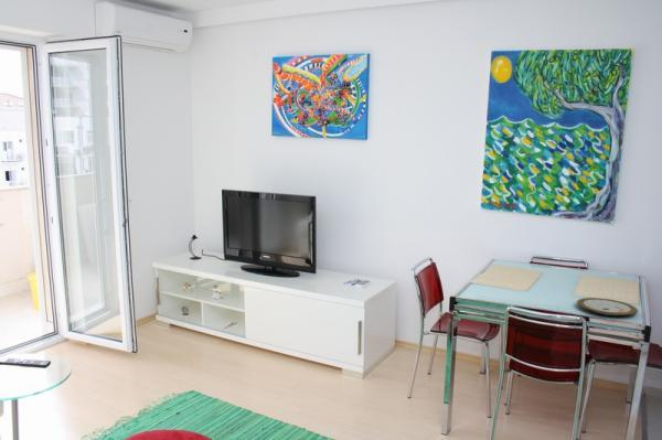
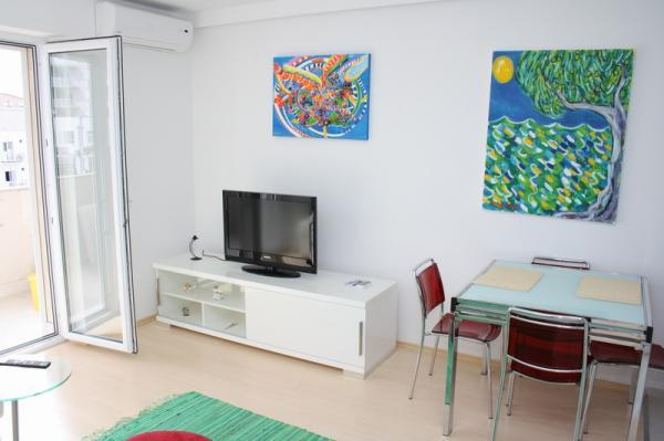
- plate (606, 308)
